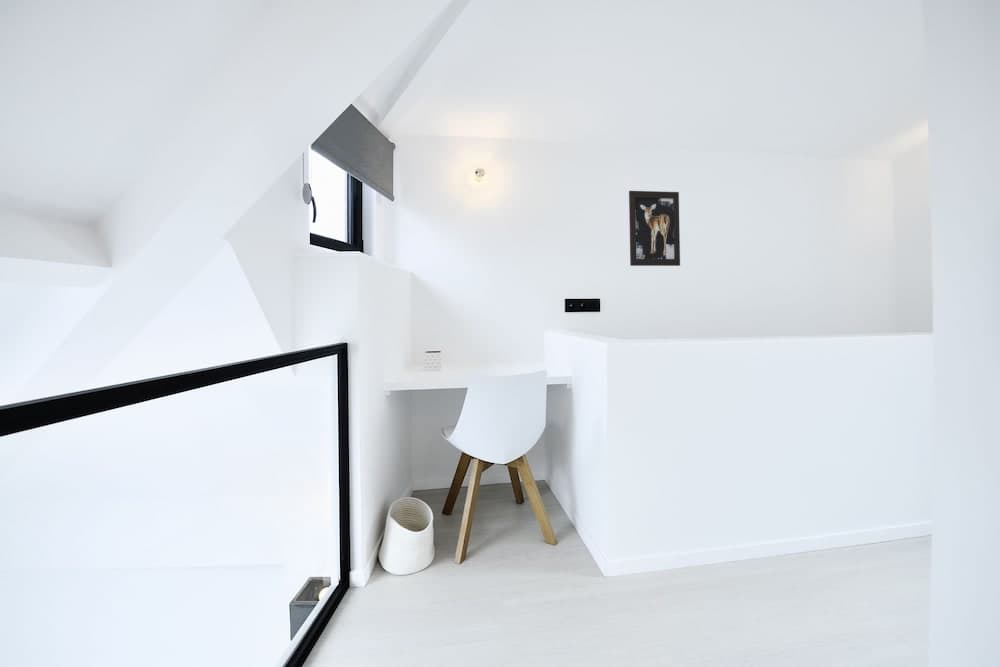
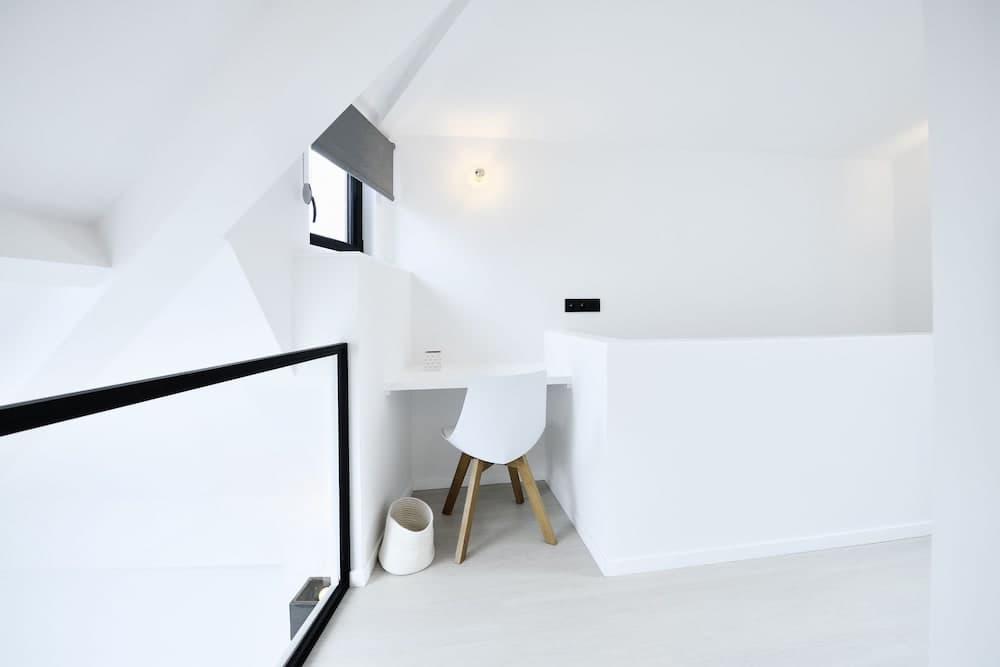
- wall art (654, 228)
